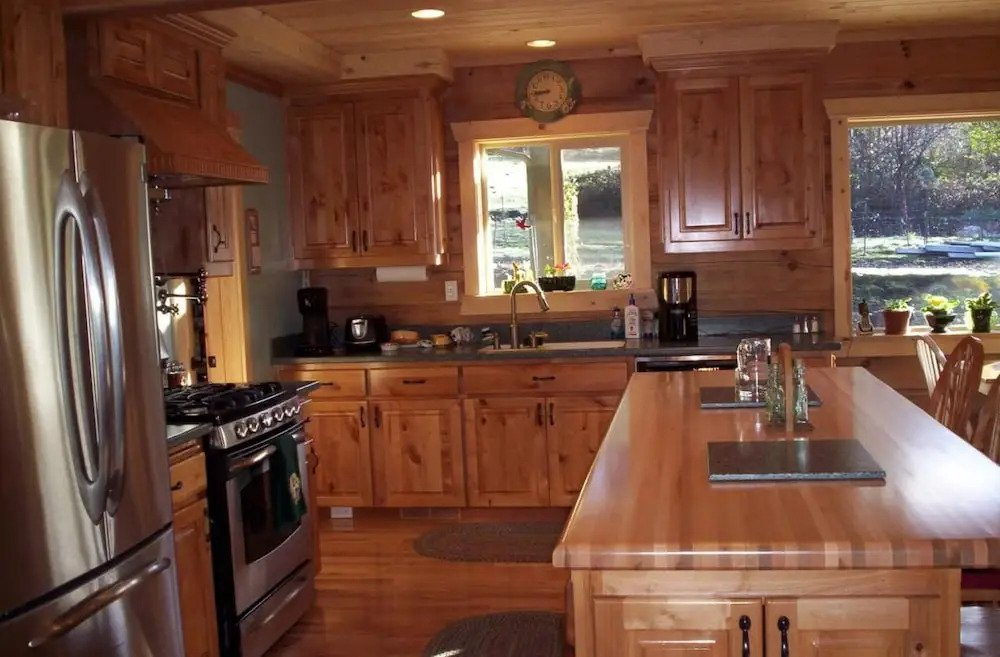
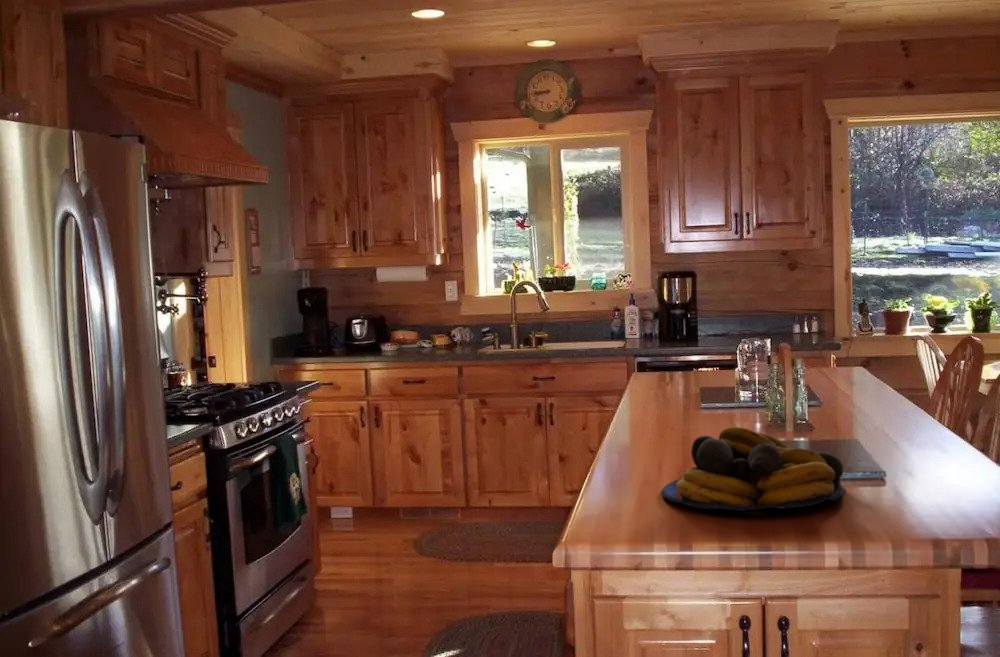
+ fruit bowl (750, 461)
